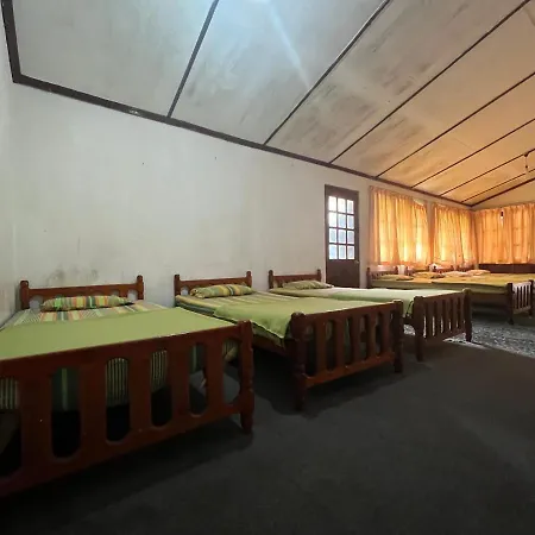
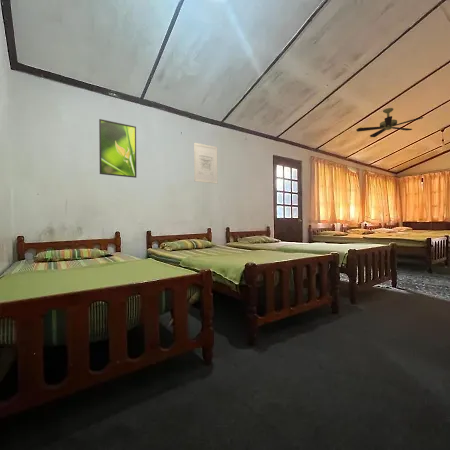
+ ceiling fan (387, 118)
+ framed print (118, 149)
+ wall art (206, 163)
